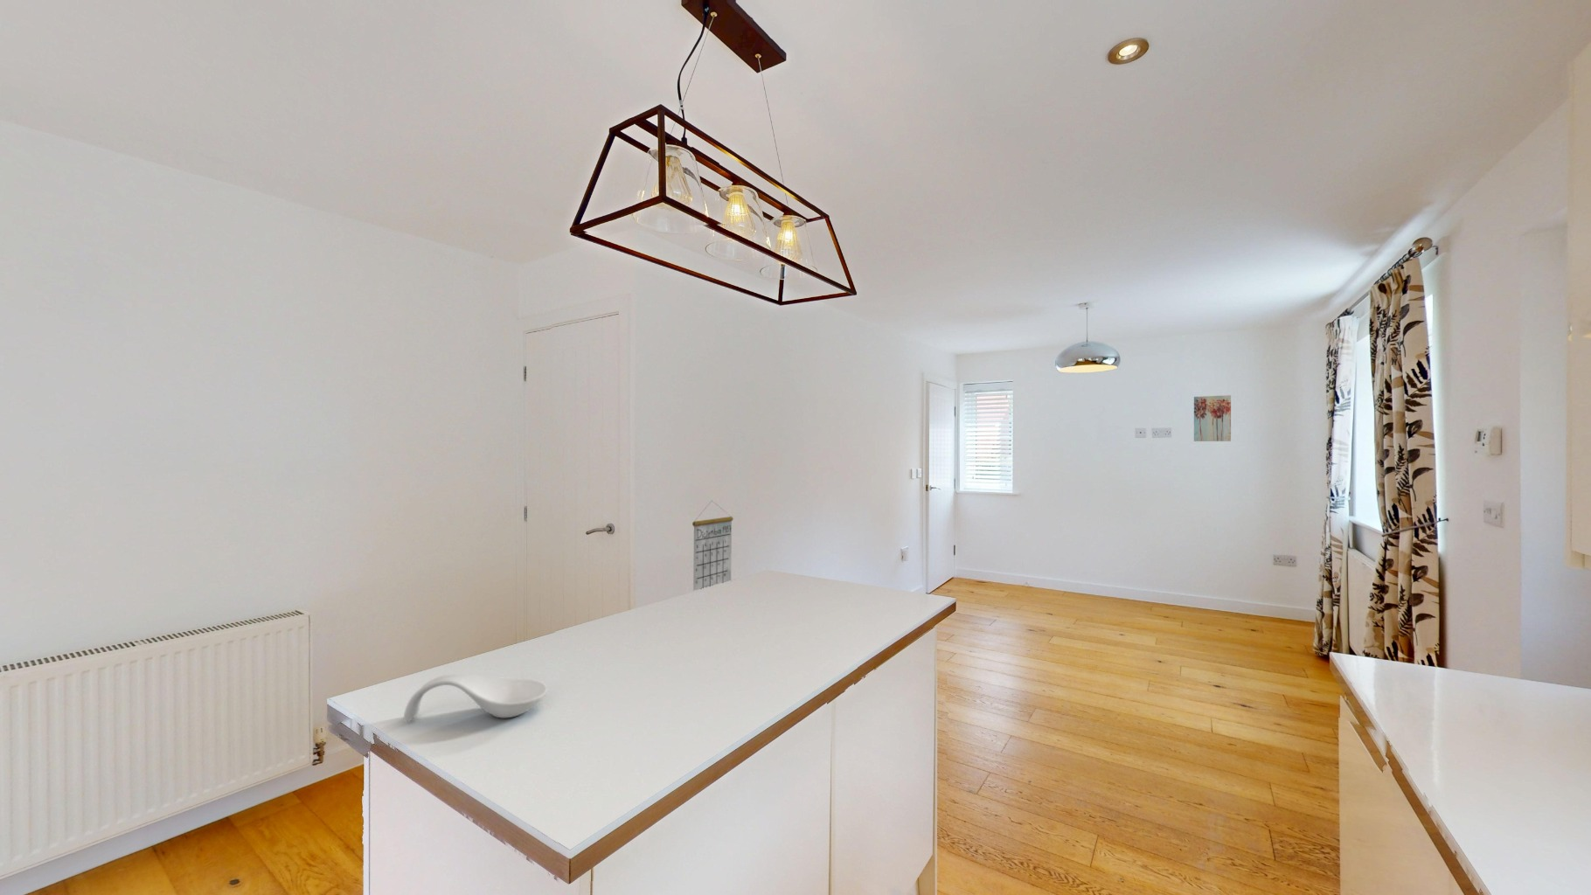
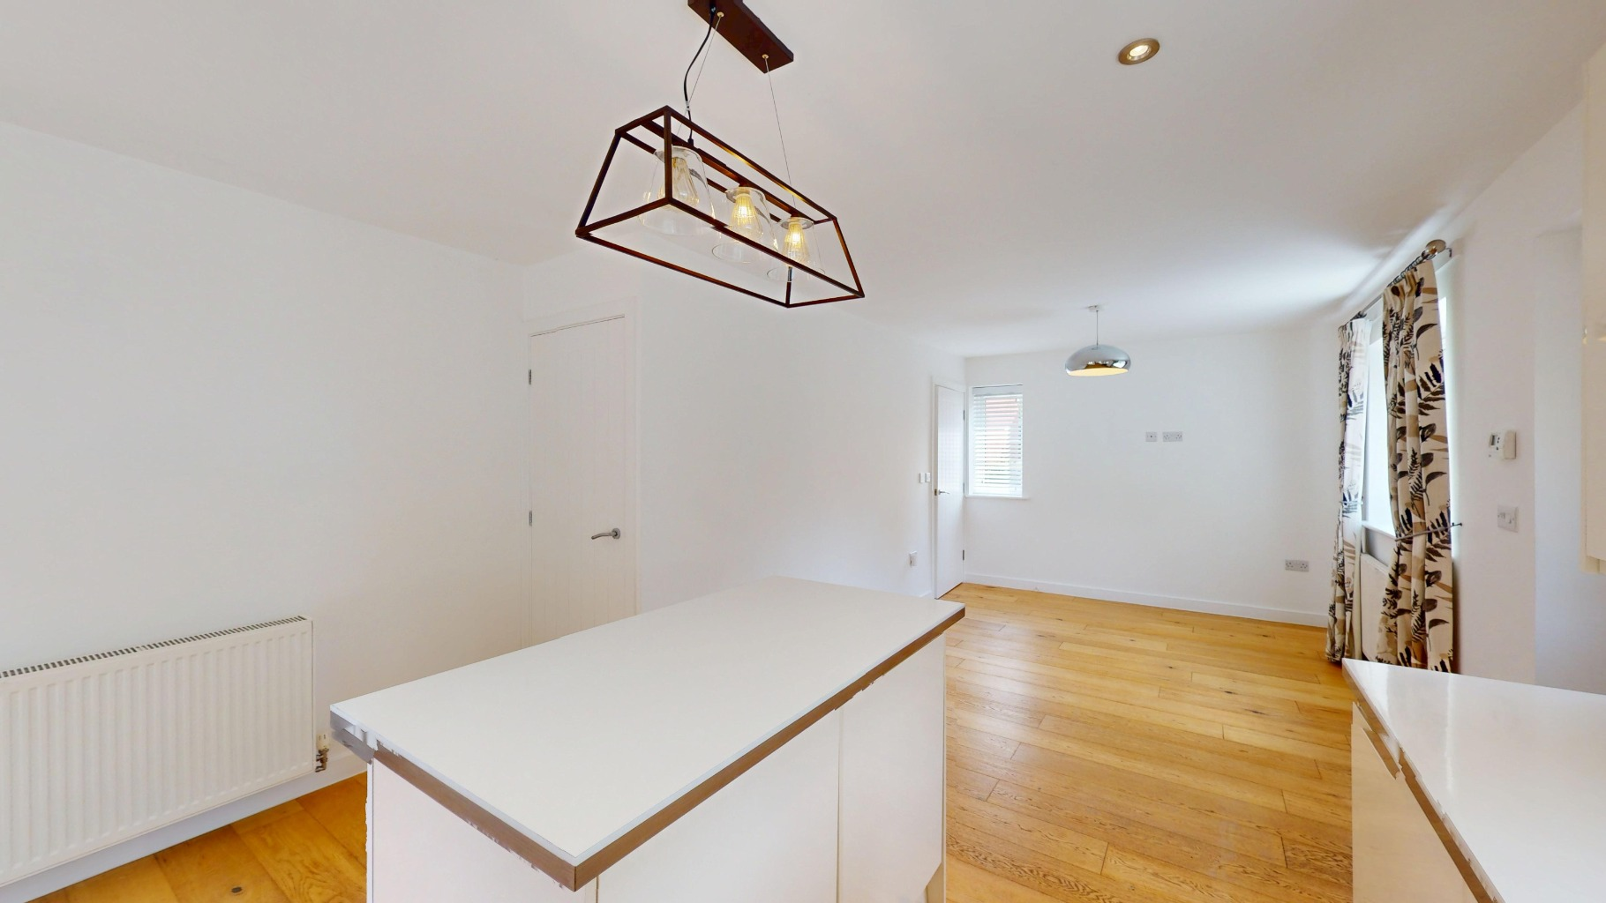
- calendar (712, 547)
- wall art (1212, 419)
- spoon rest (479, 694)
